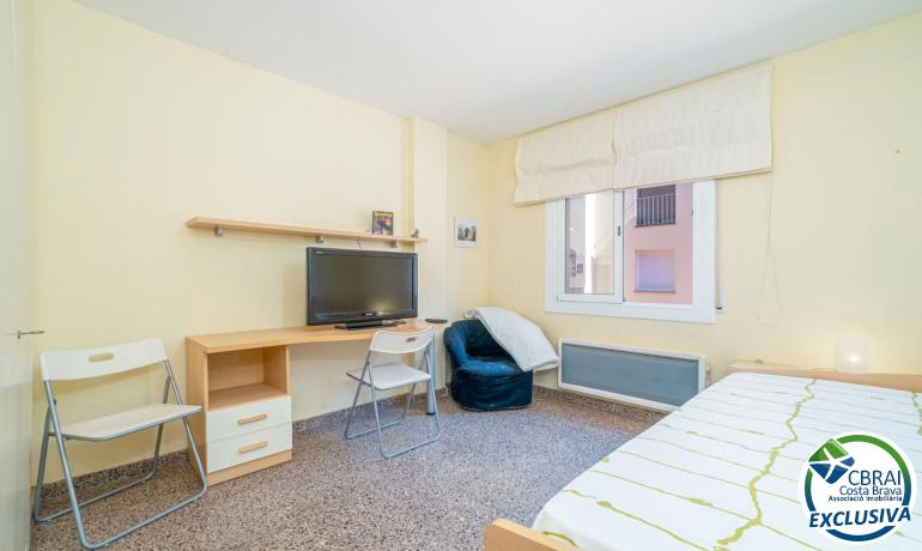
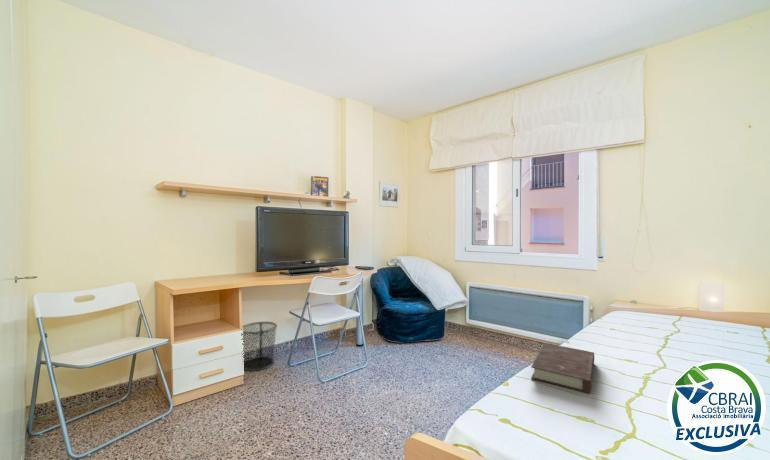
+ waste bin (259, 345)
+ book (564, 364)
